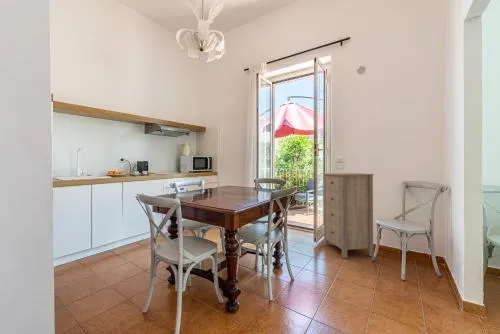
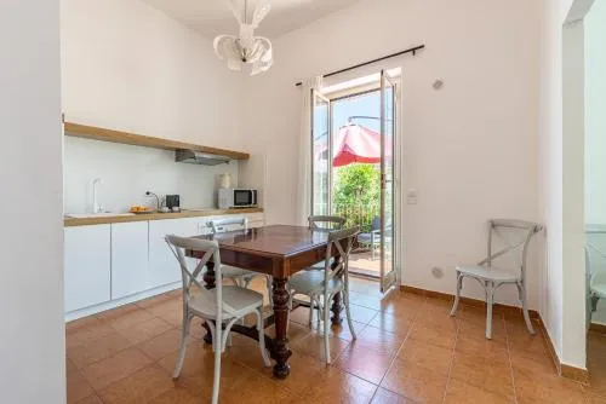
- storage cabinet (346, 211)
